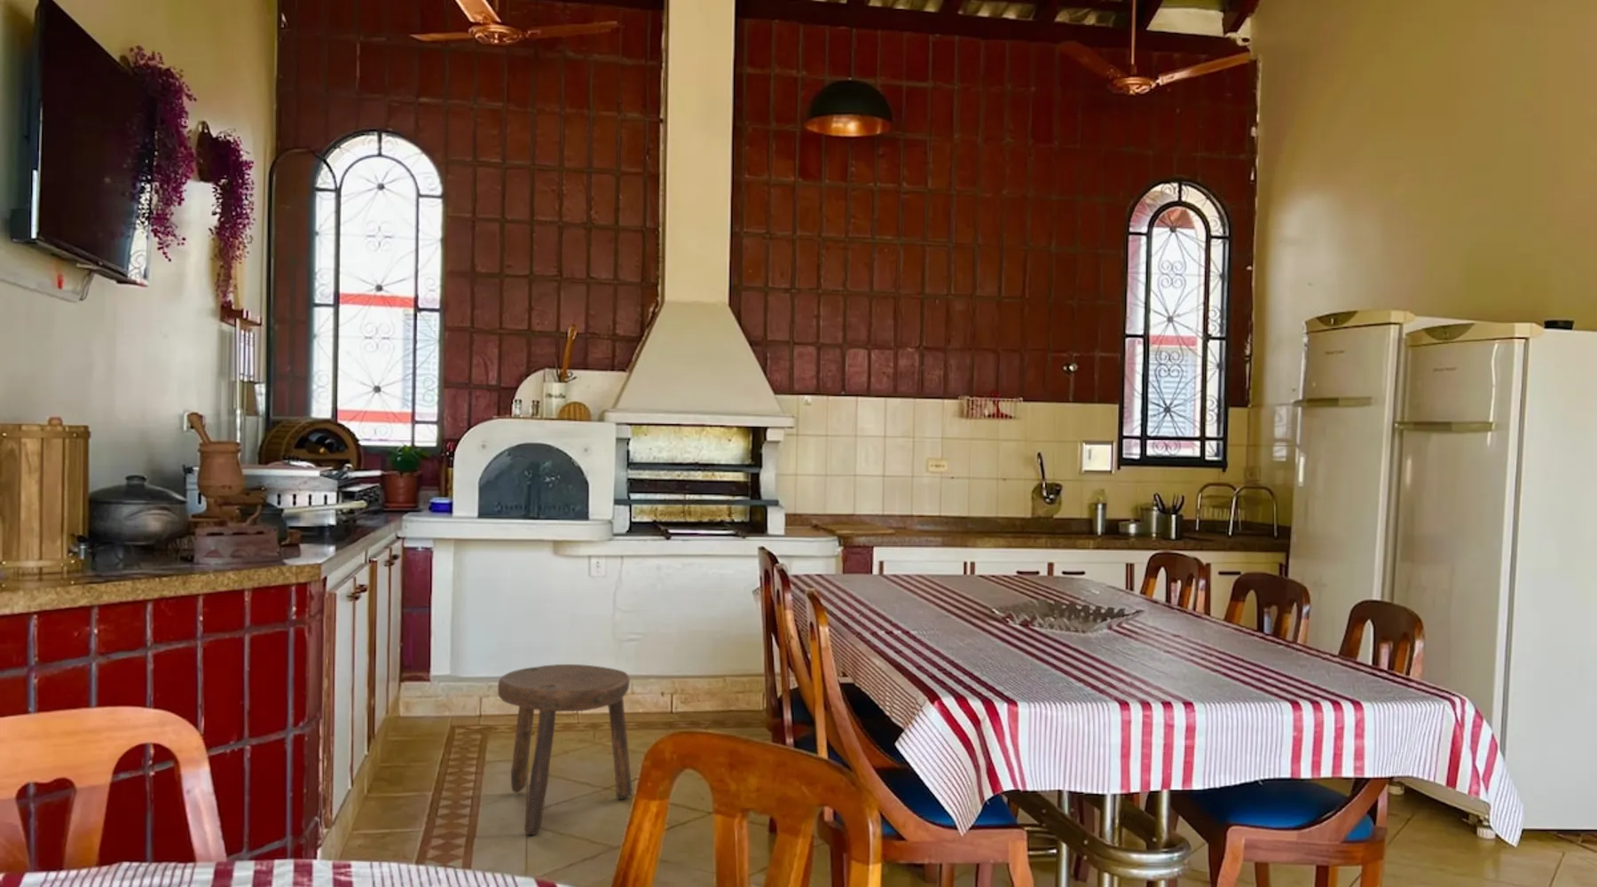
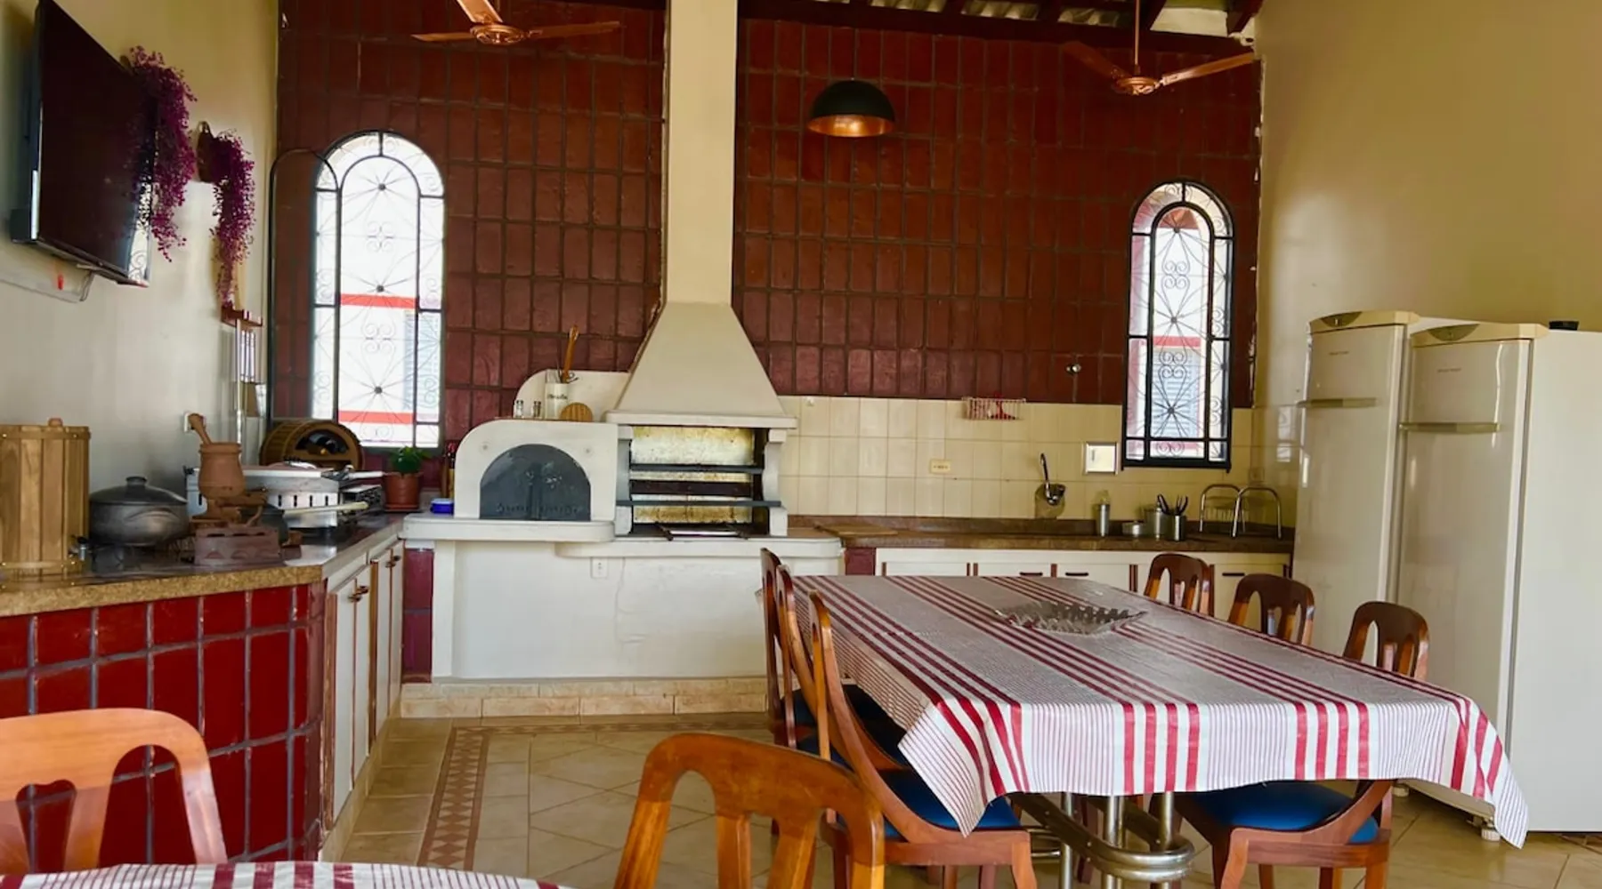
- stool (552, 743)
